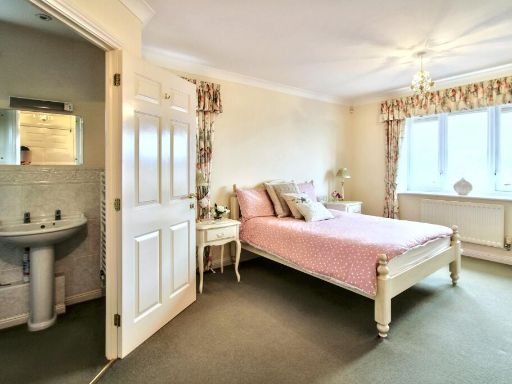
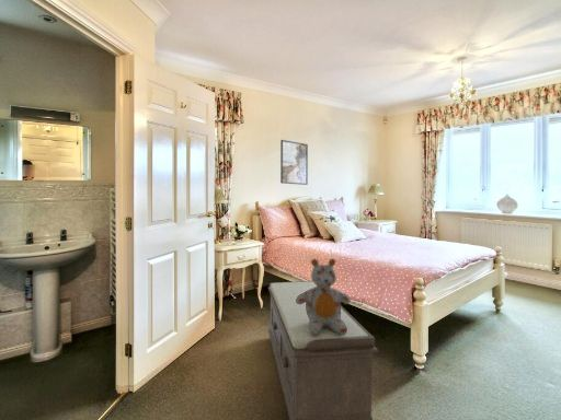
+ stuffed bear (324, 293)
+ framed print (294, 163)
+ bench (307, 340)
